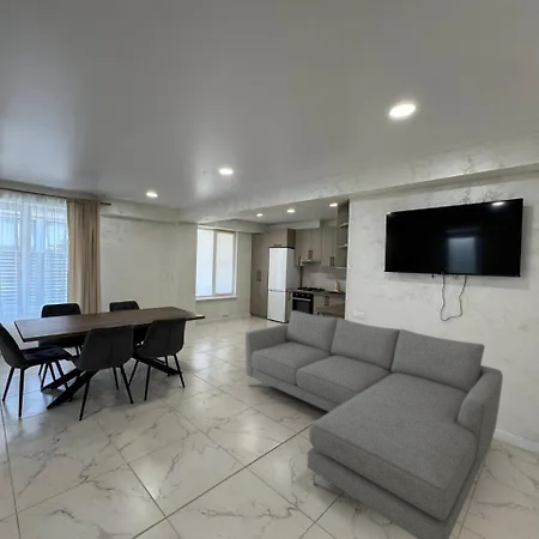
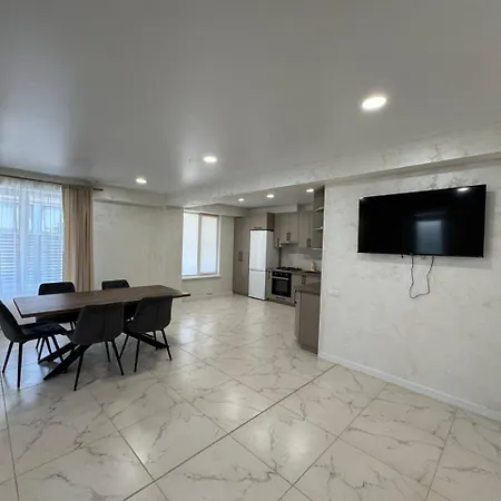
- sofa (331, 376)
